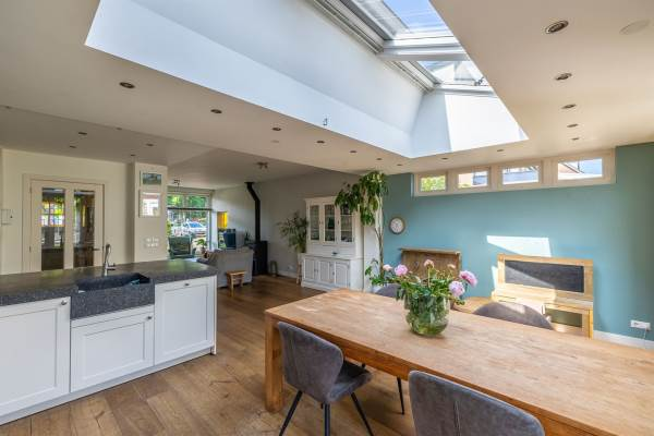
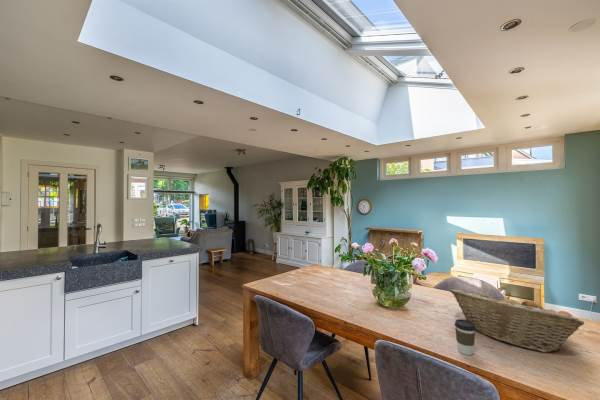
+ fruit basket (508, 312)
+ coffee cup (465, 337)
